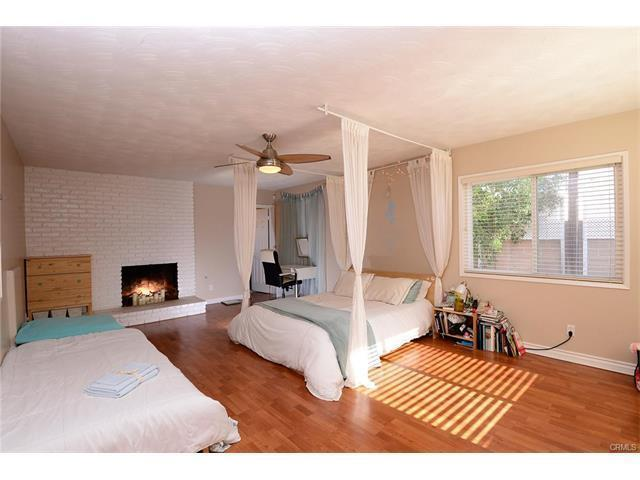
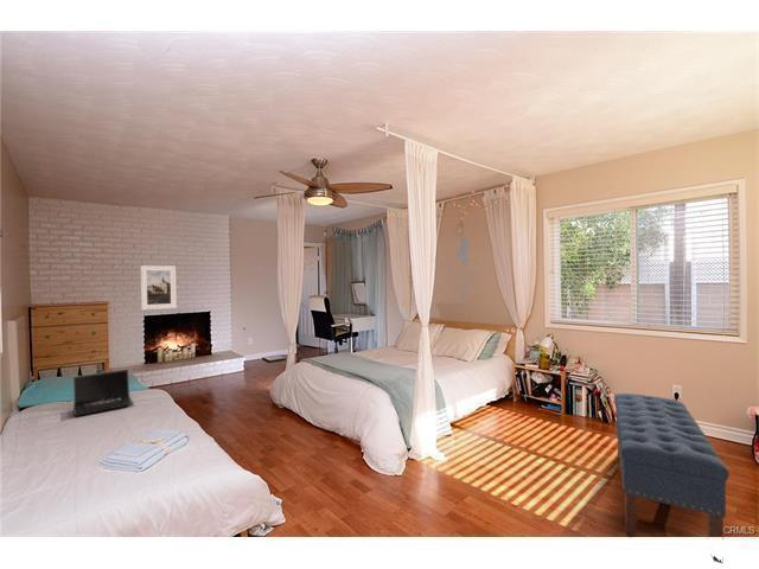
+ bench (657, 456)
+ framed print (158, 287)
+ laptop computer (103, 391)
